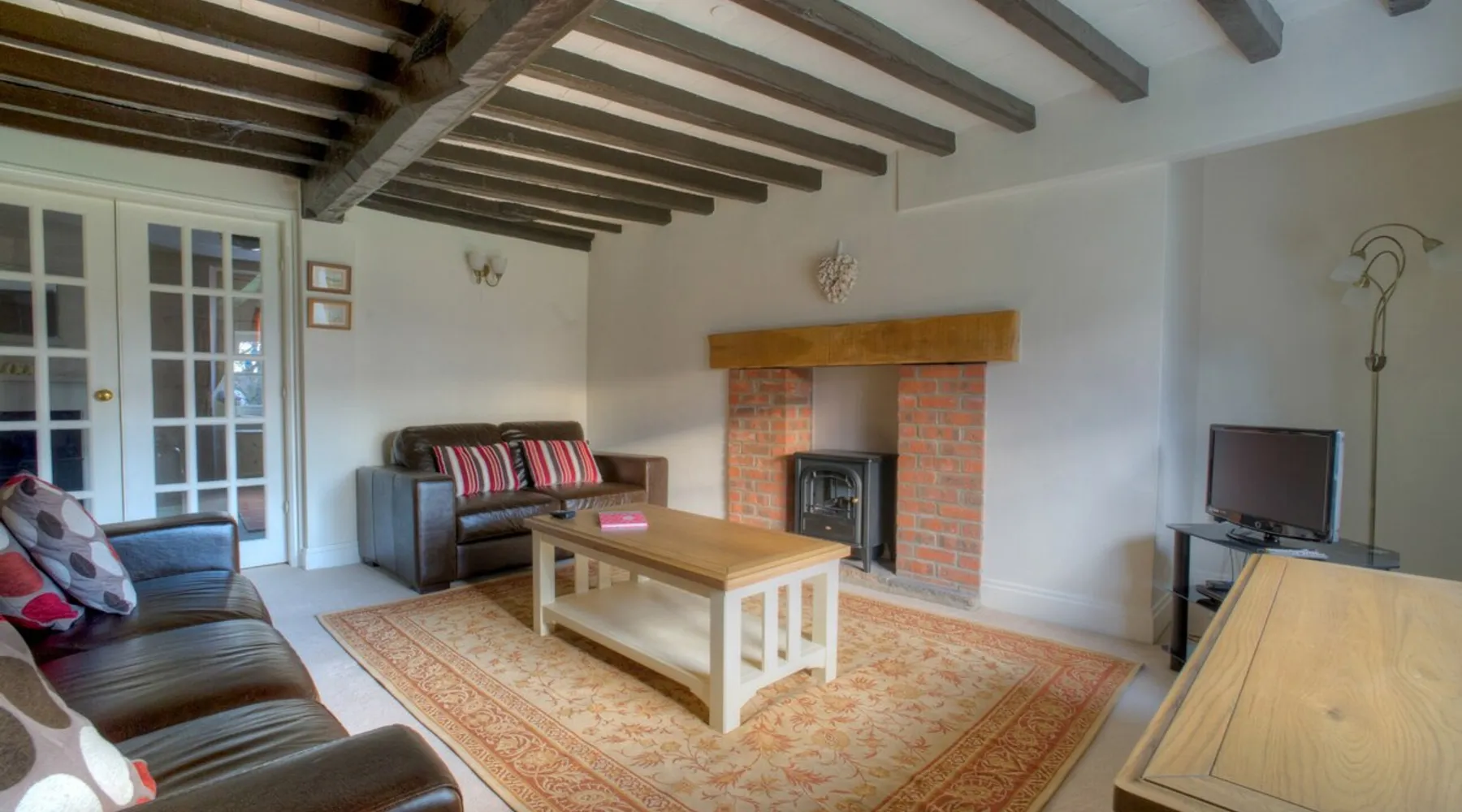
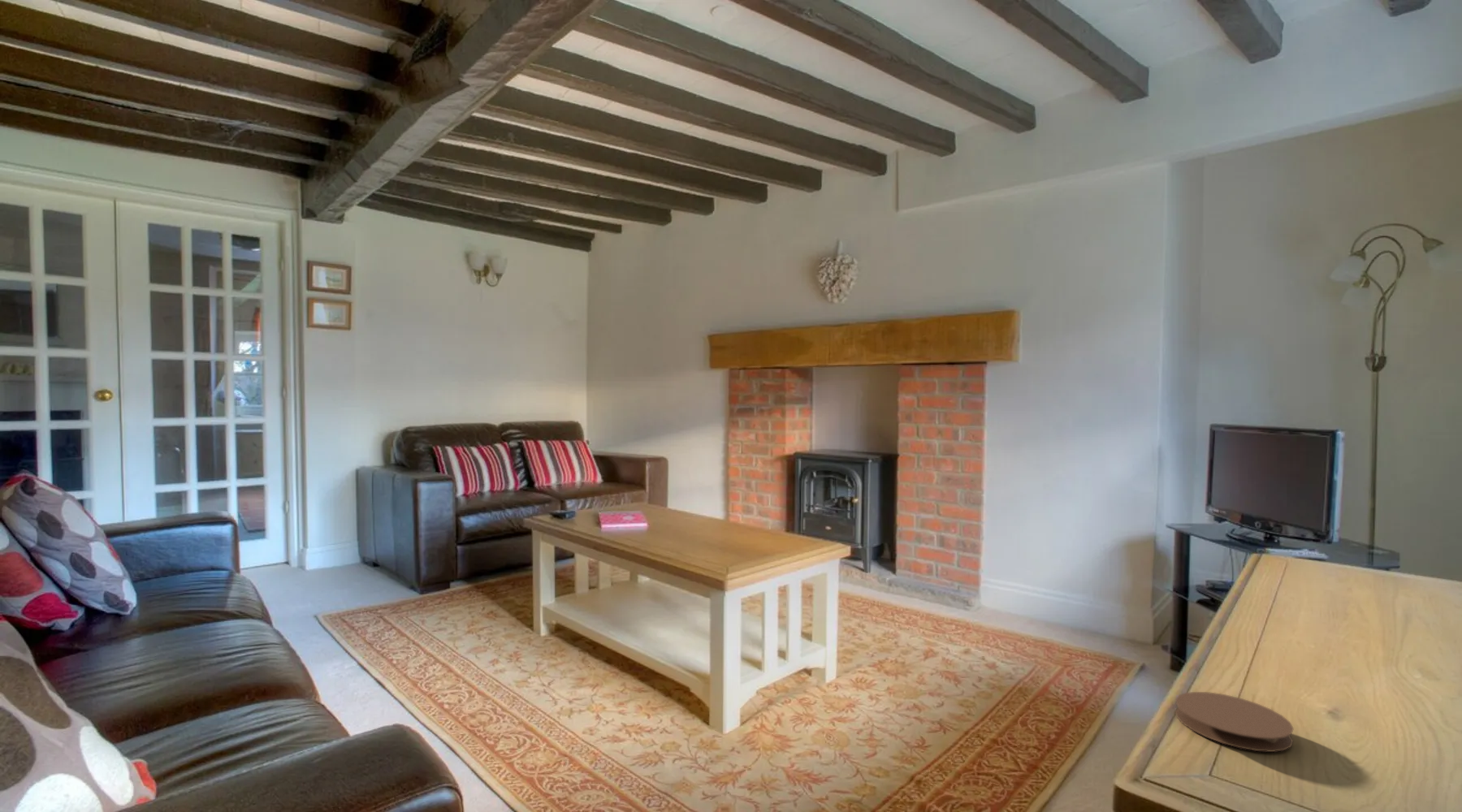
+ coaster (1231, 719)
